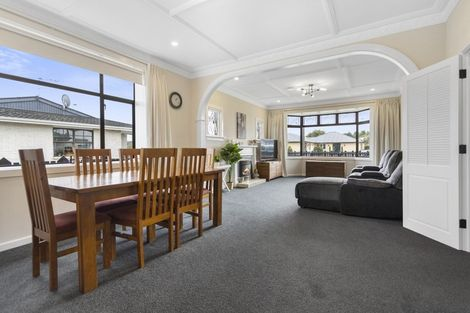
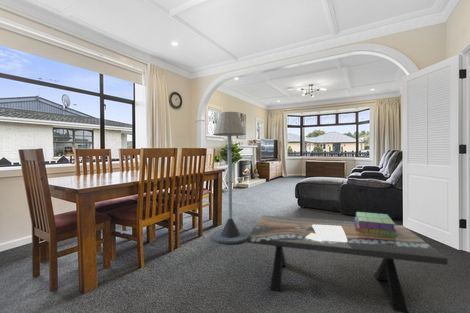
+ floor lamp (229, 174)
+ coffee table (330, 251)
+ stack of books (373, 222)
